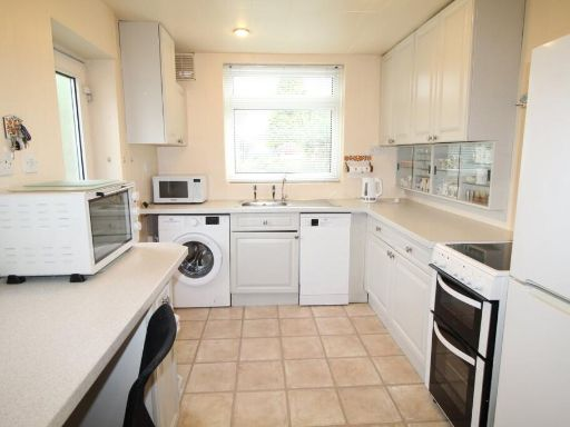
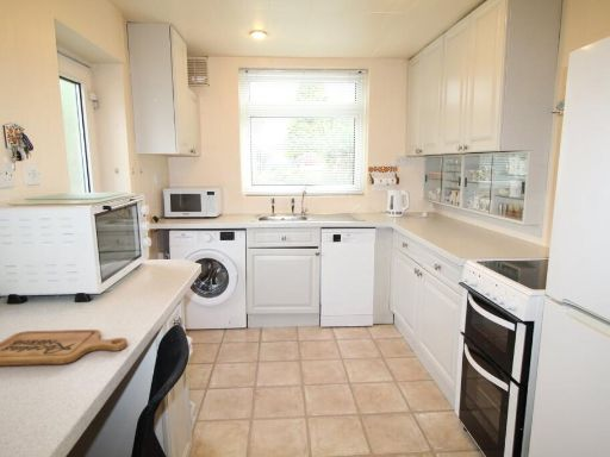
+ cutting board (62, 345)
